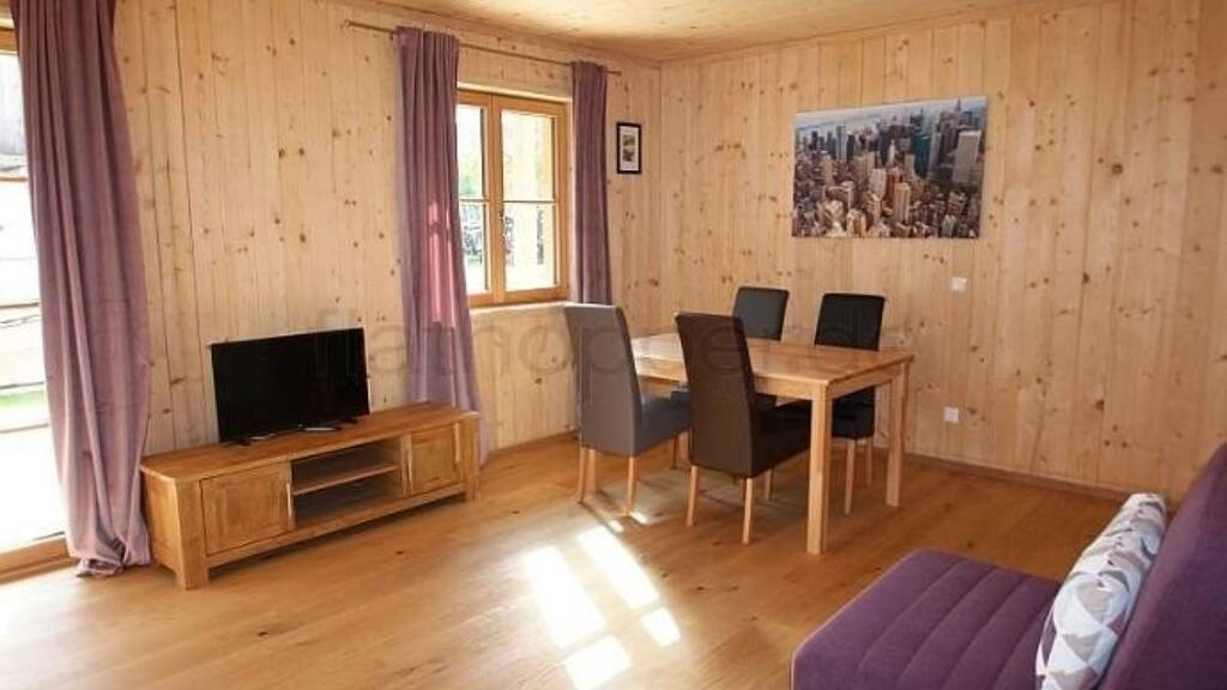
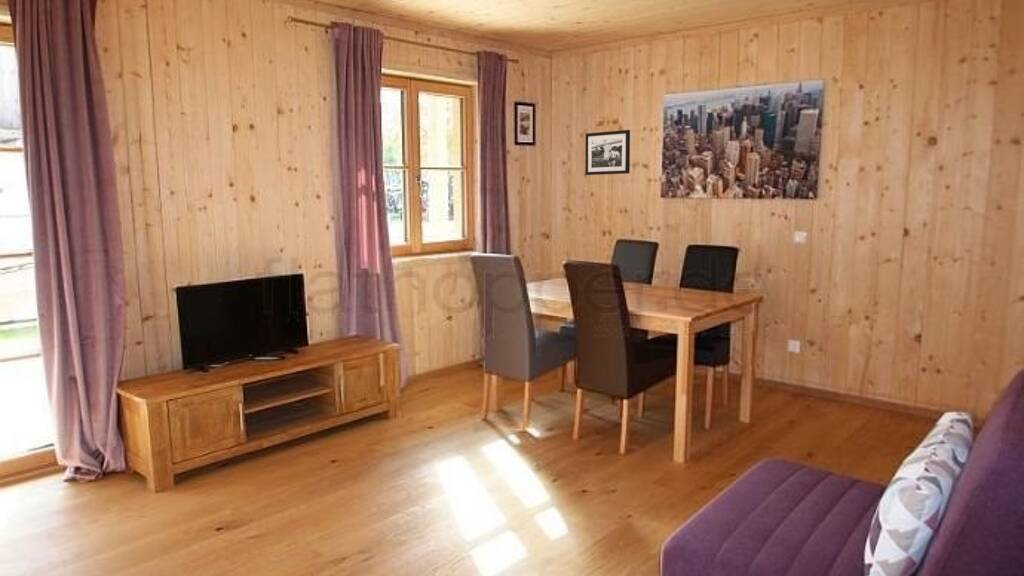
+ picture frame (607, 153)
